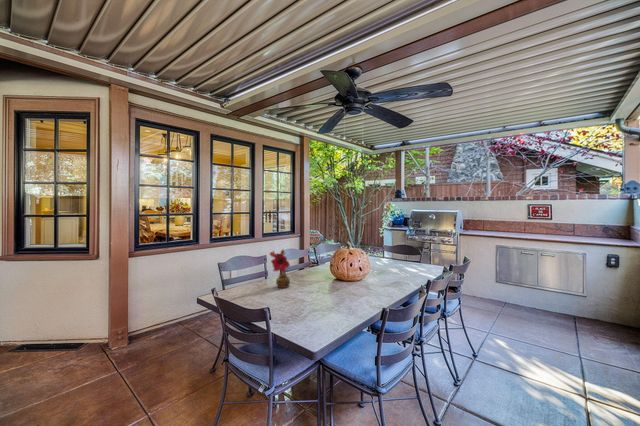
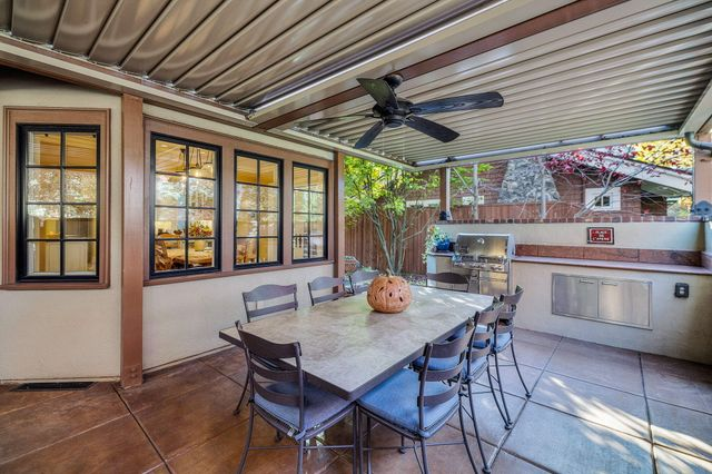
- flower (280, 268)
